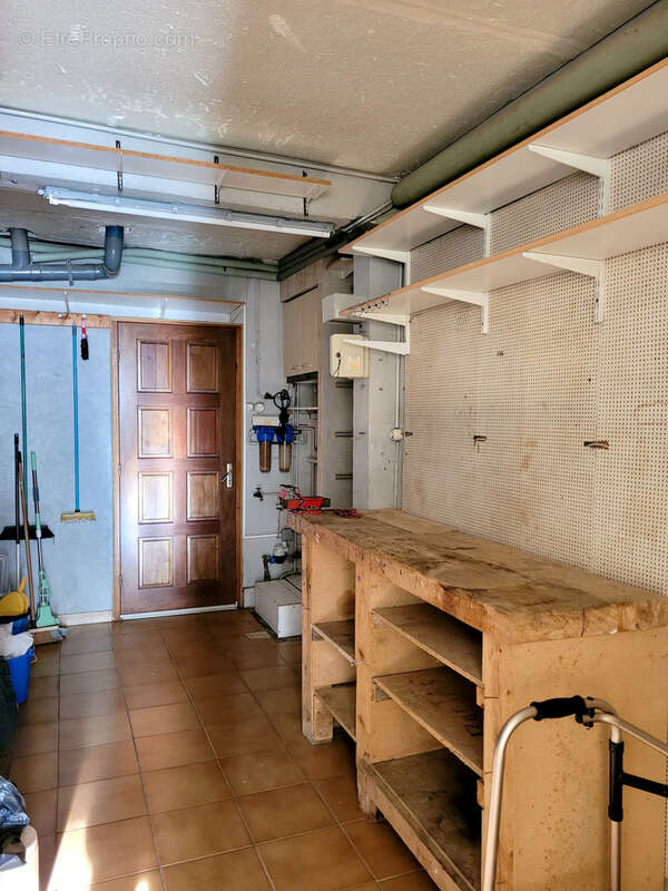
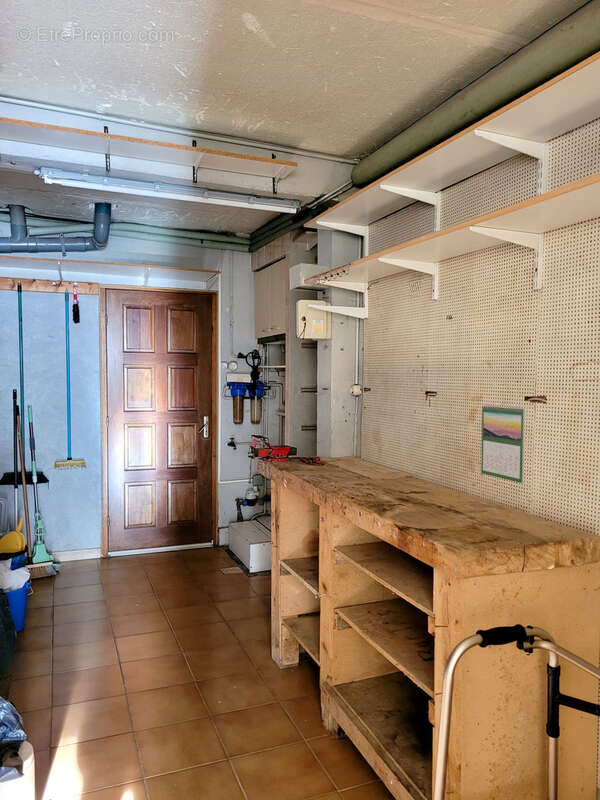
+ calendar (502, 441)
